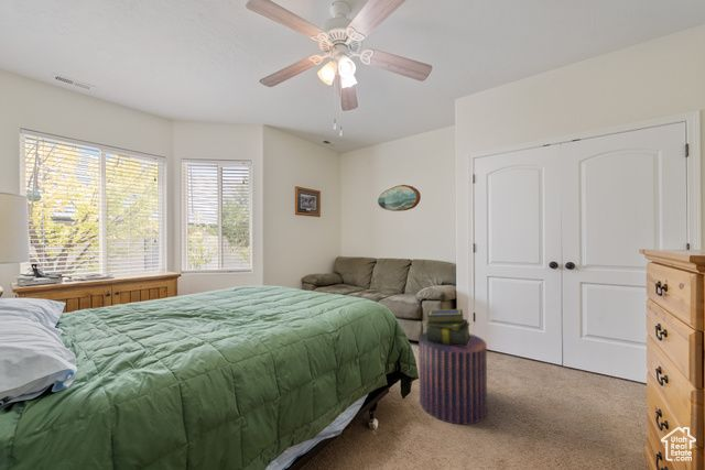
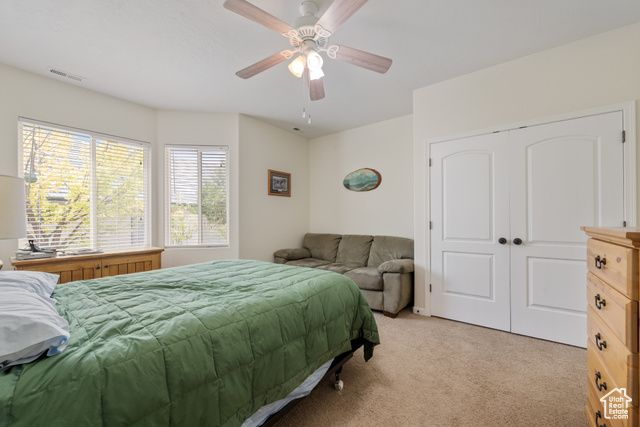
- stack of books (446, 325)
- pouf (452, 372)
